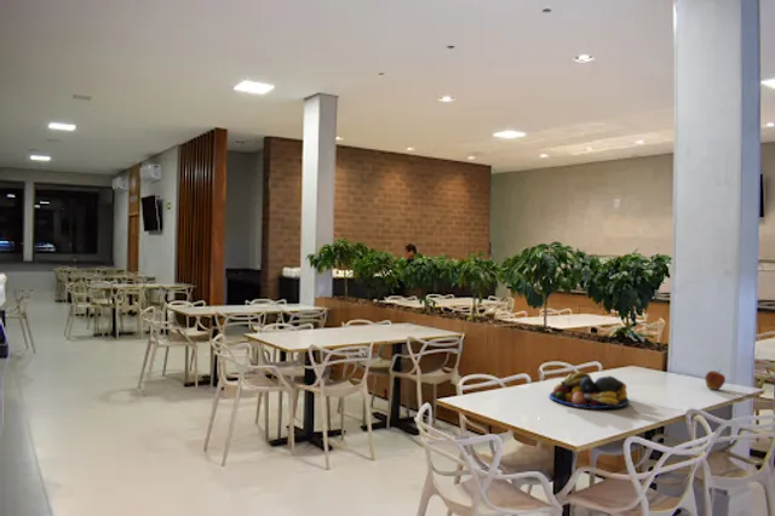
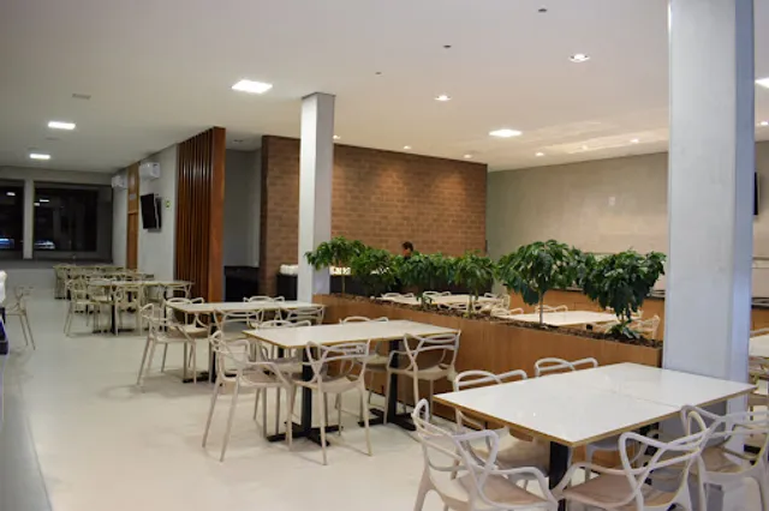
- fruit bowl (587, 385)
- apple (714, 378)
